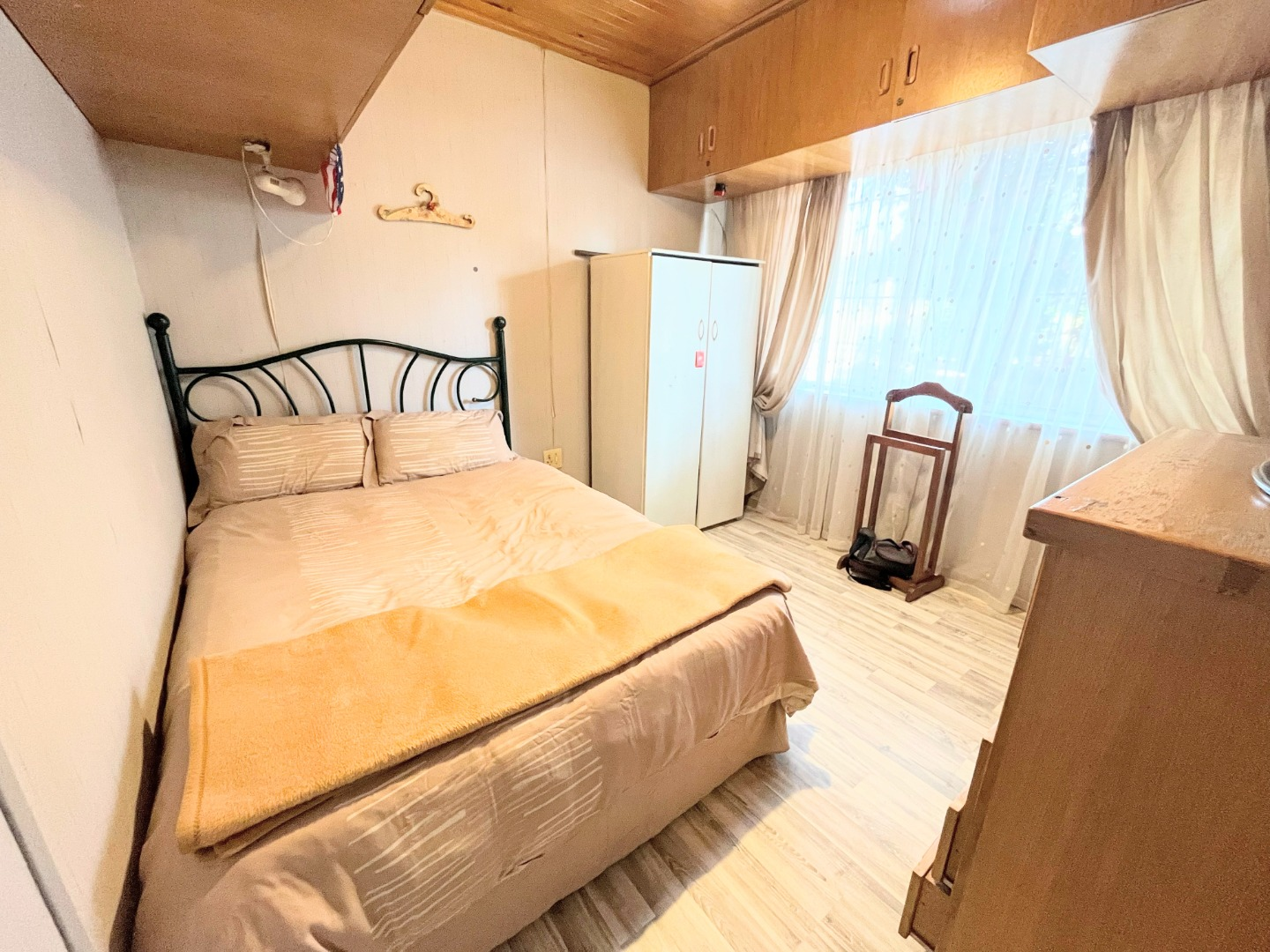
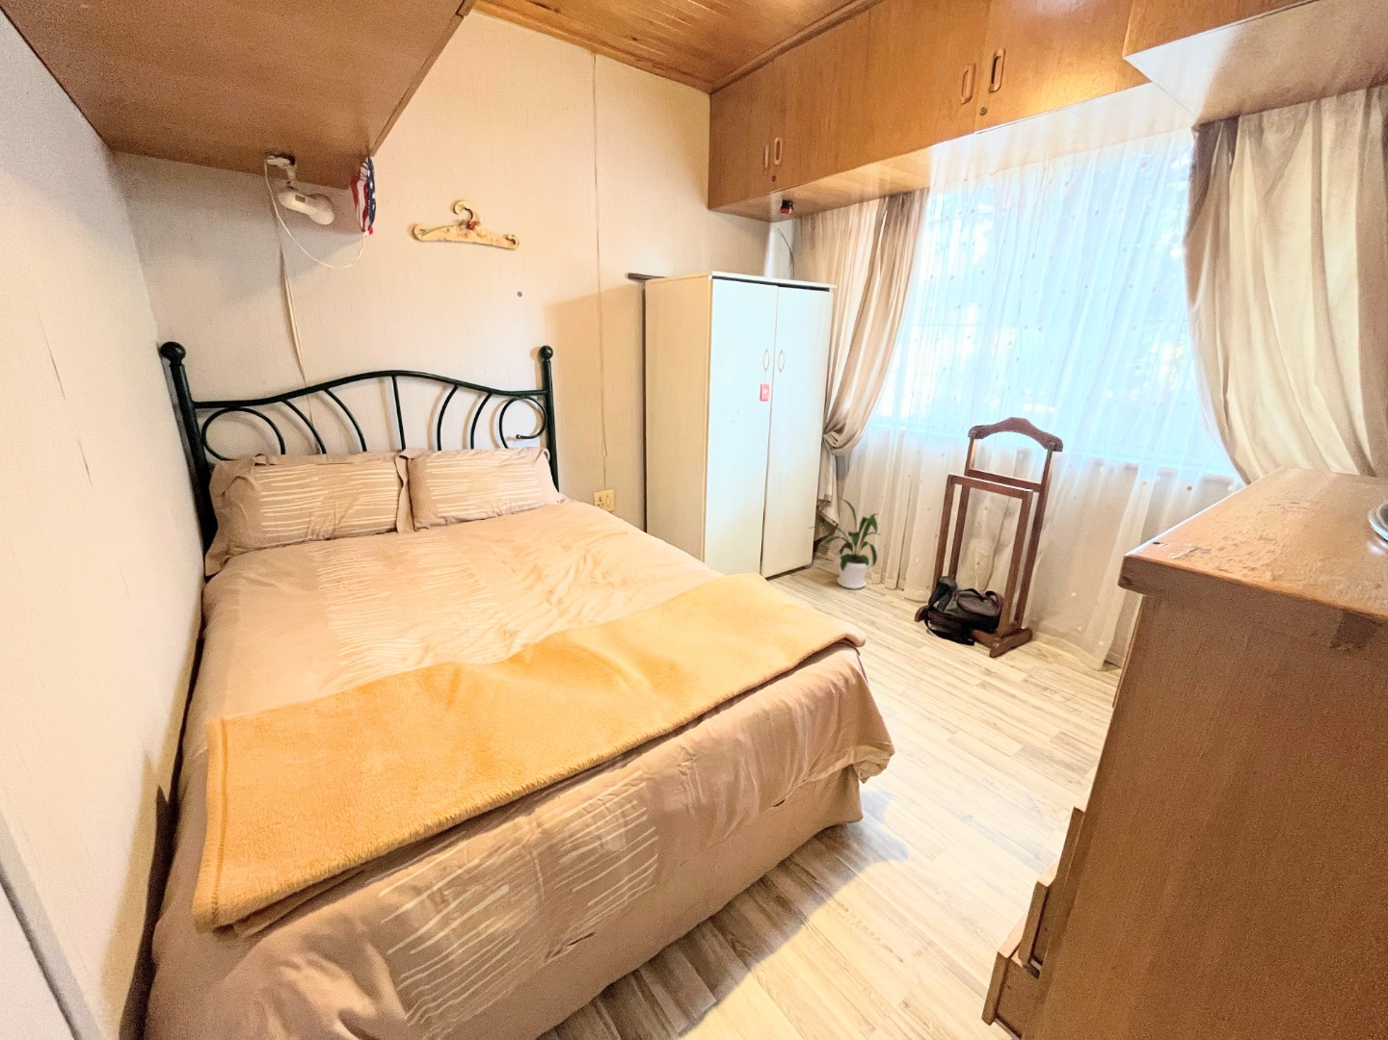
+ house plant (854, 543)
